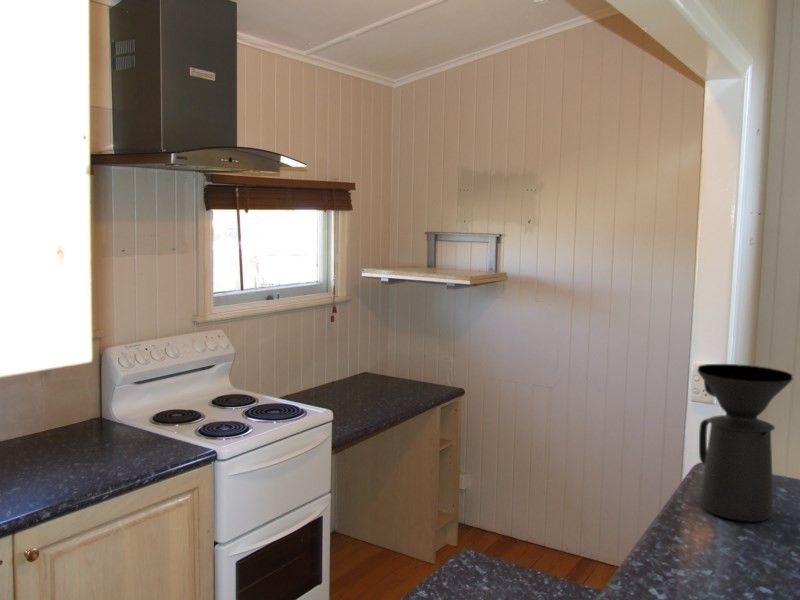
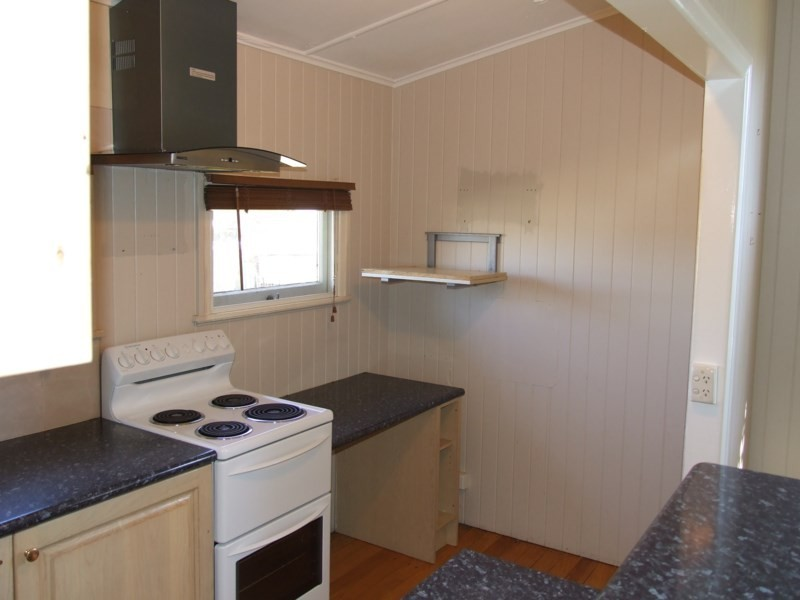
- coffee maker (739, 441)
